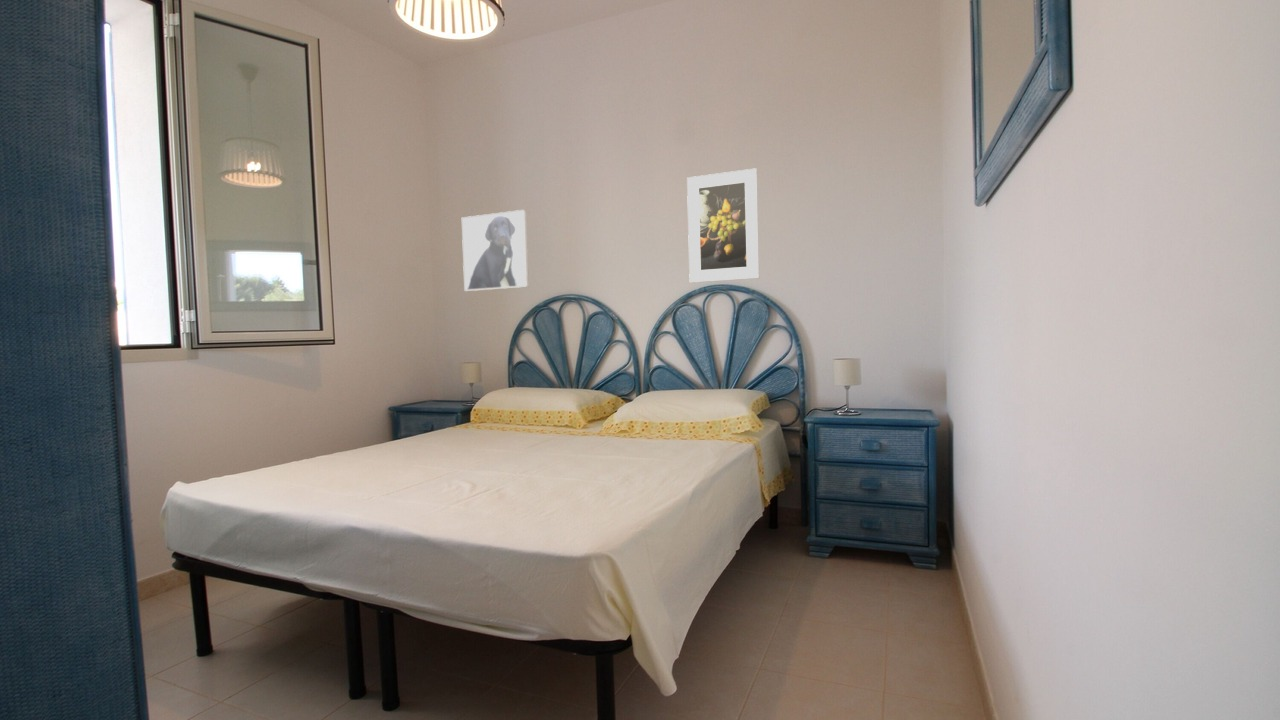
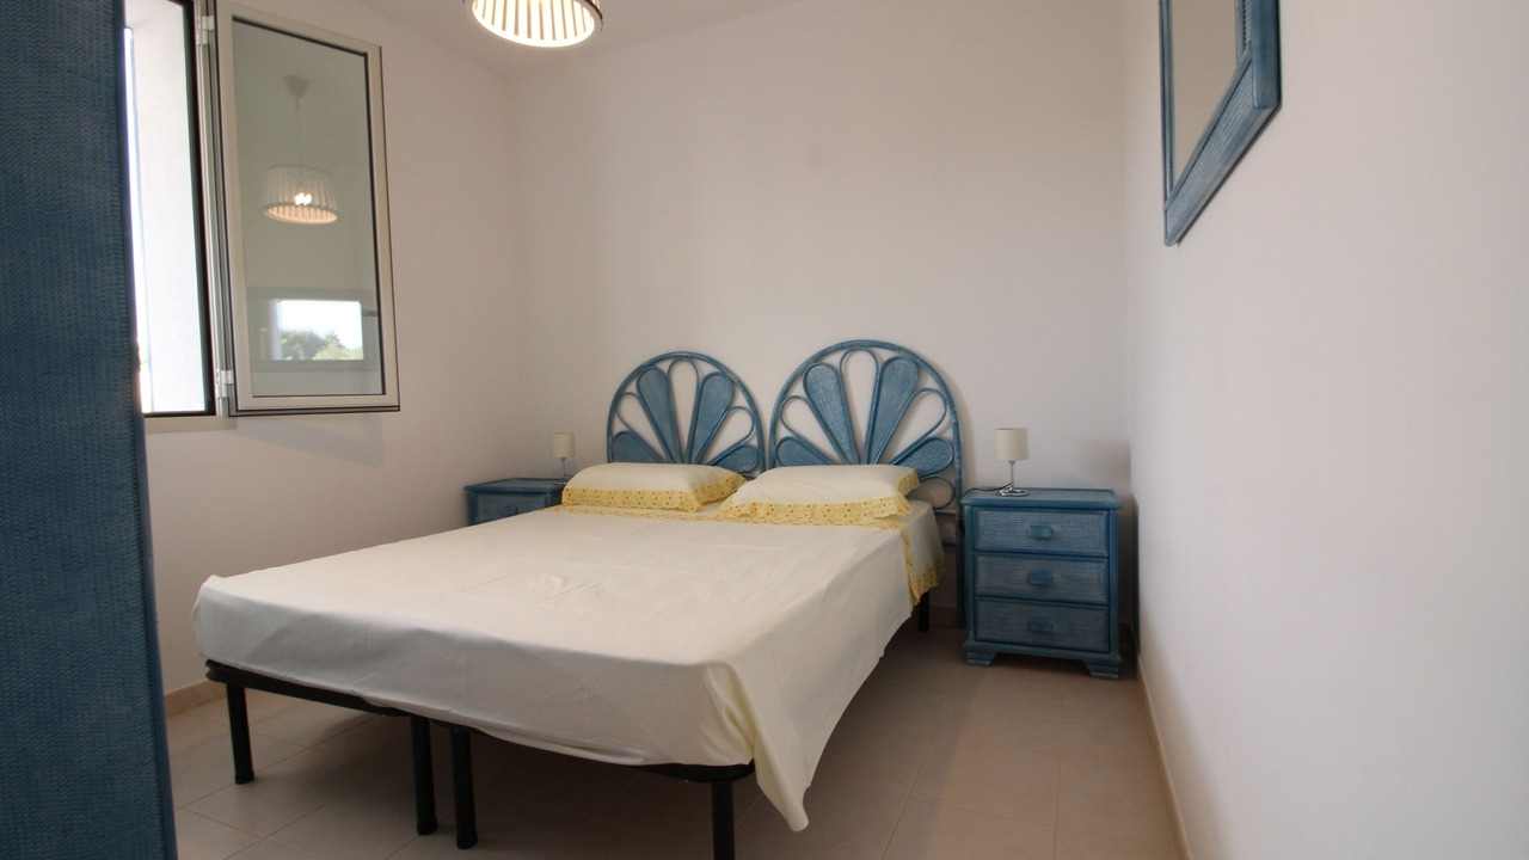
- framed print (722, 227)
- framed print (494, 251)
